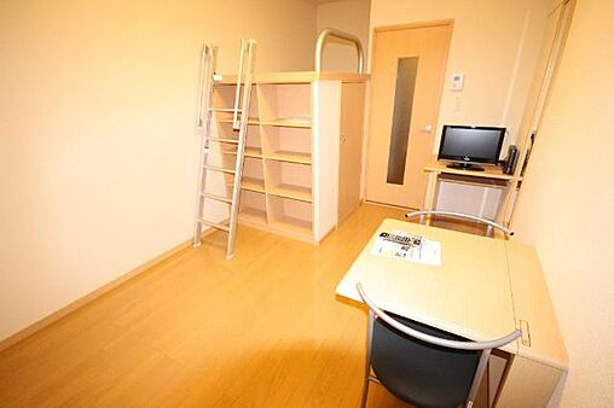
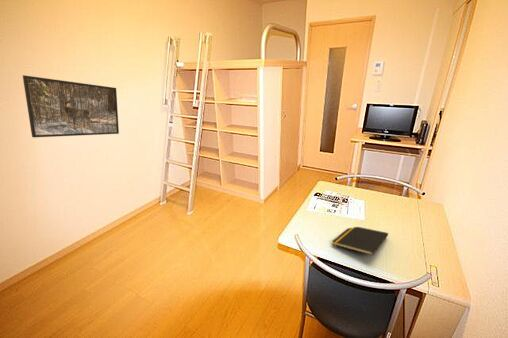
+ notepad (360, 238)
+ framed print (79, 109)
